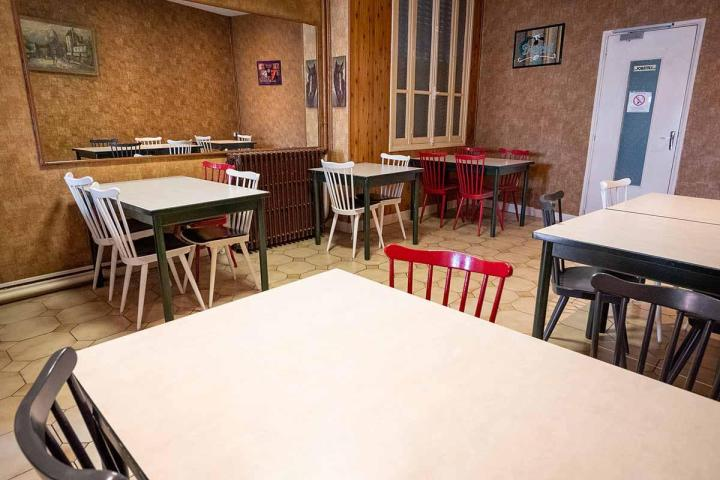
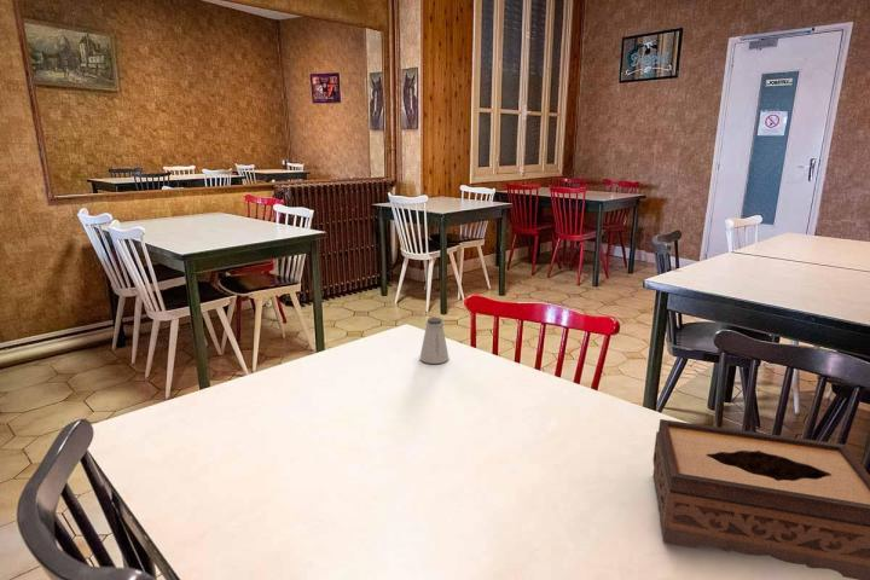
+ saltshaker (434, 338)
+ tissue box (756, 491)
